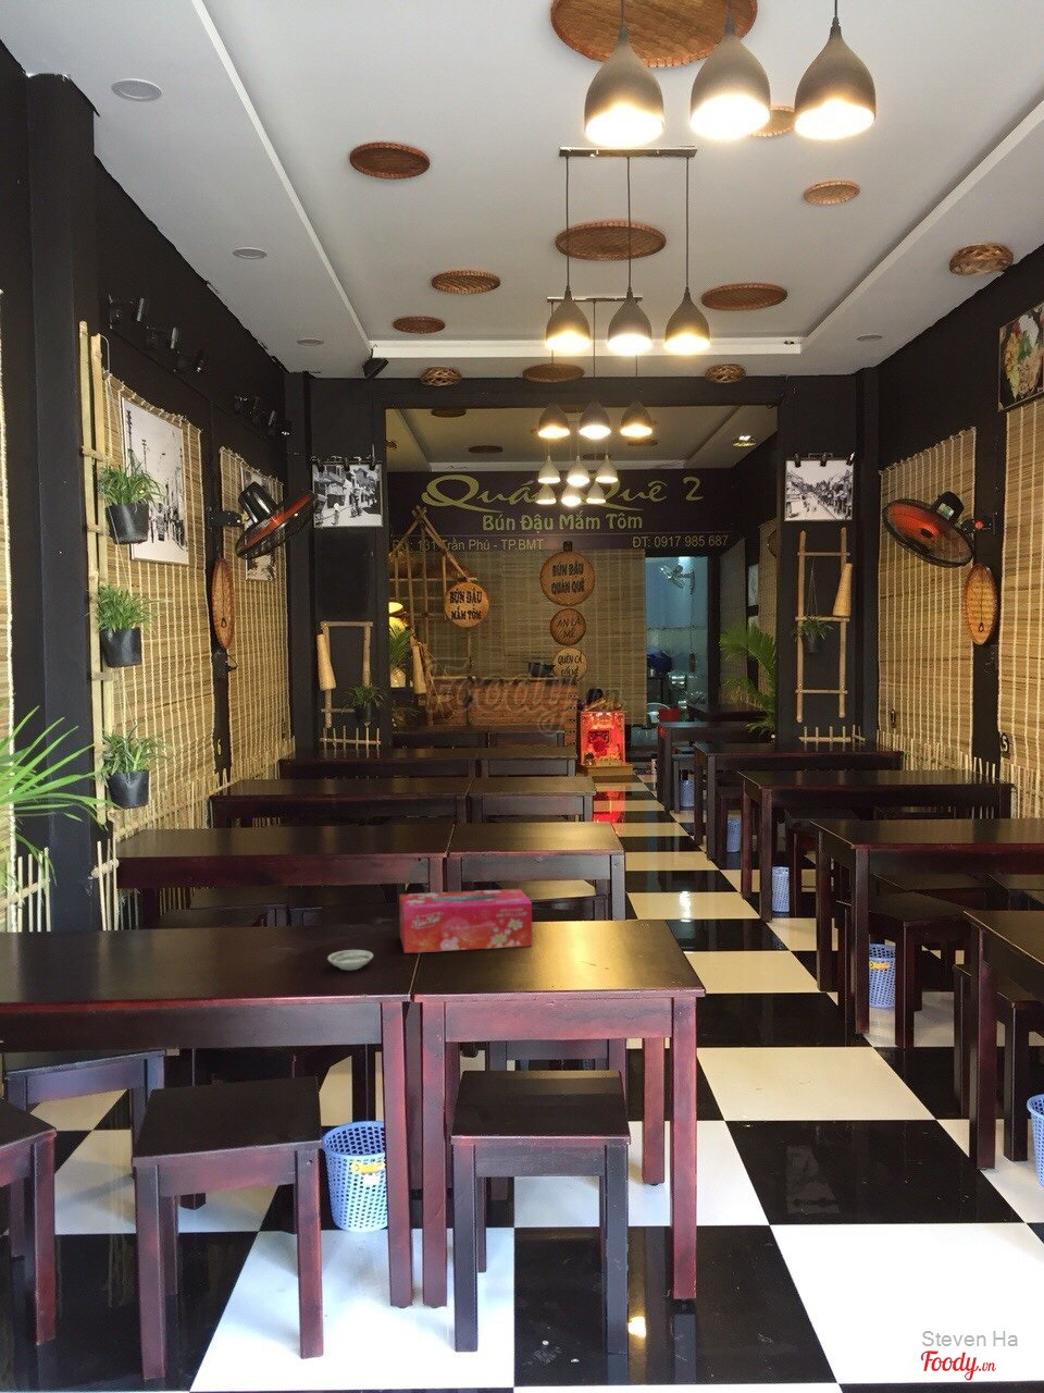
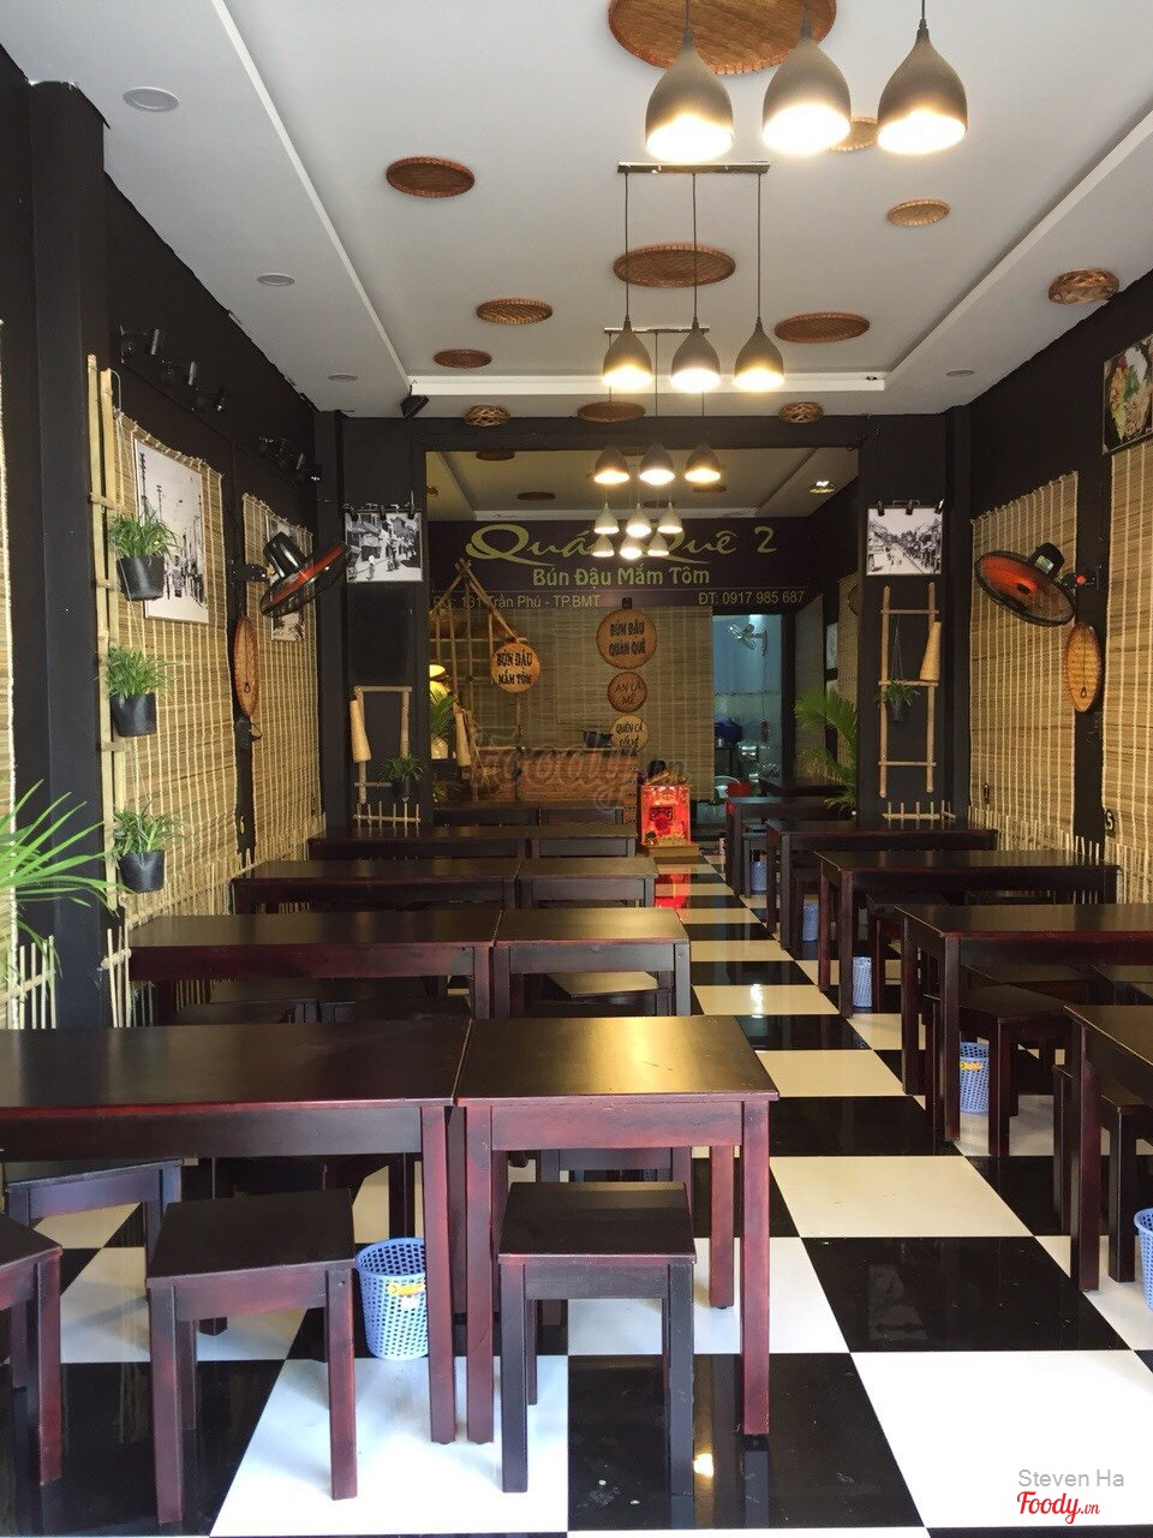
- tissue box (464, 919)
- saucer (350, 961)
